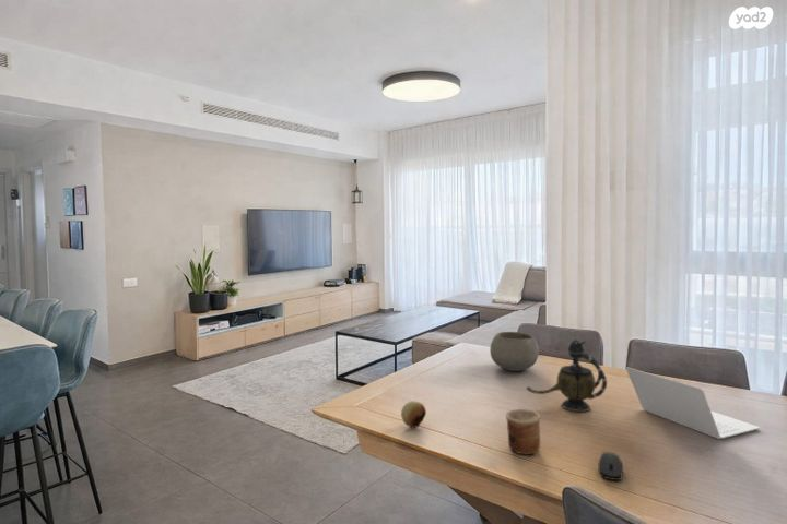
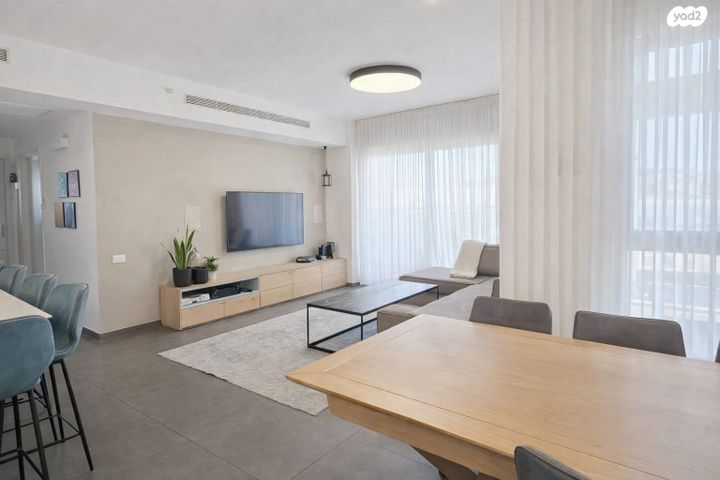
- teapot (564, 371)
- fruit (413, 414)
- cup (522, 432)
- bowl (514, 352)
- computer mouse (610, 464)
- laptop (689, 393)
